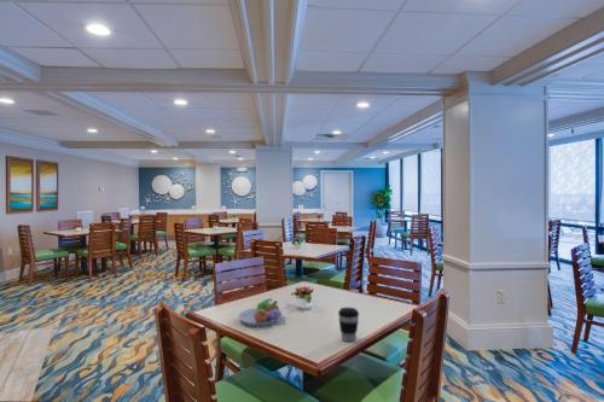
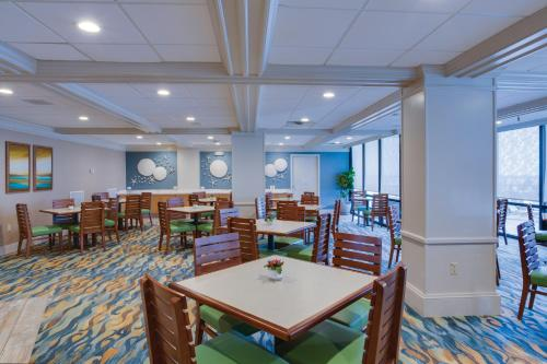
- fruit bowl (261, 309)
- coffee cup (348, 324)
